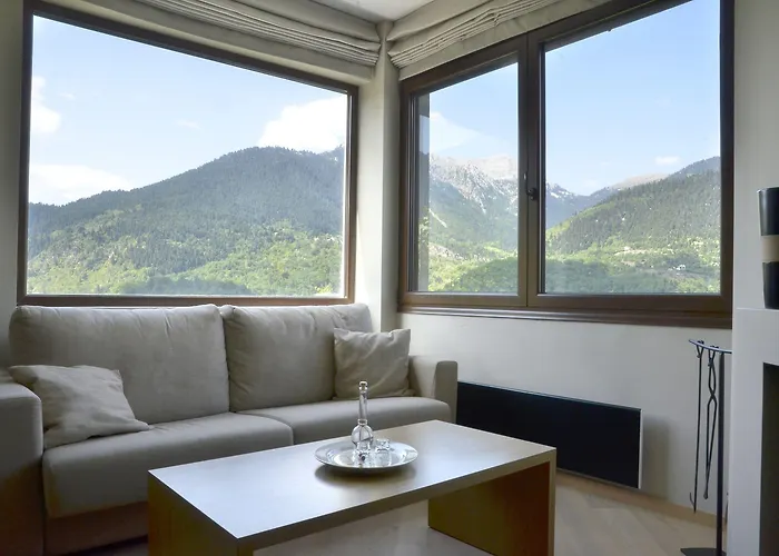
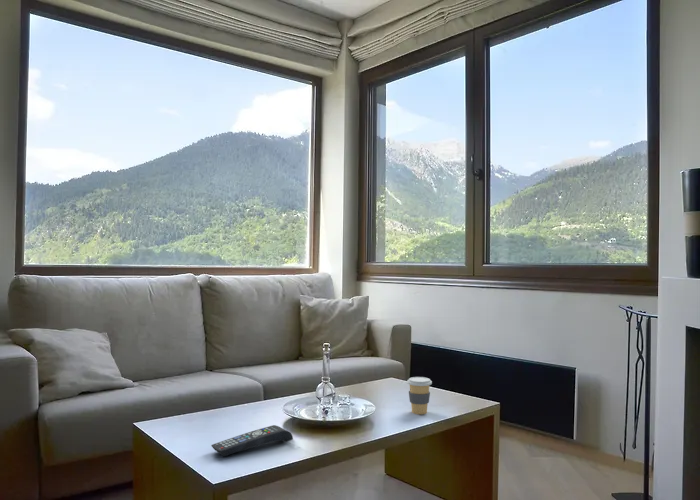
+ remote control (253, 439)
+ coffee cup (419, 395)
